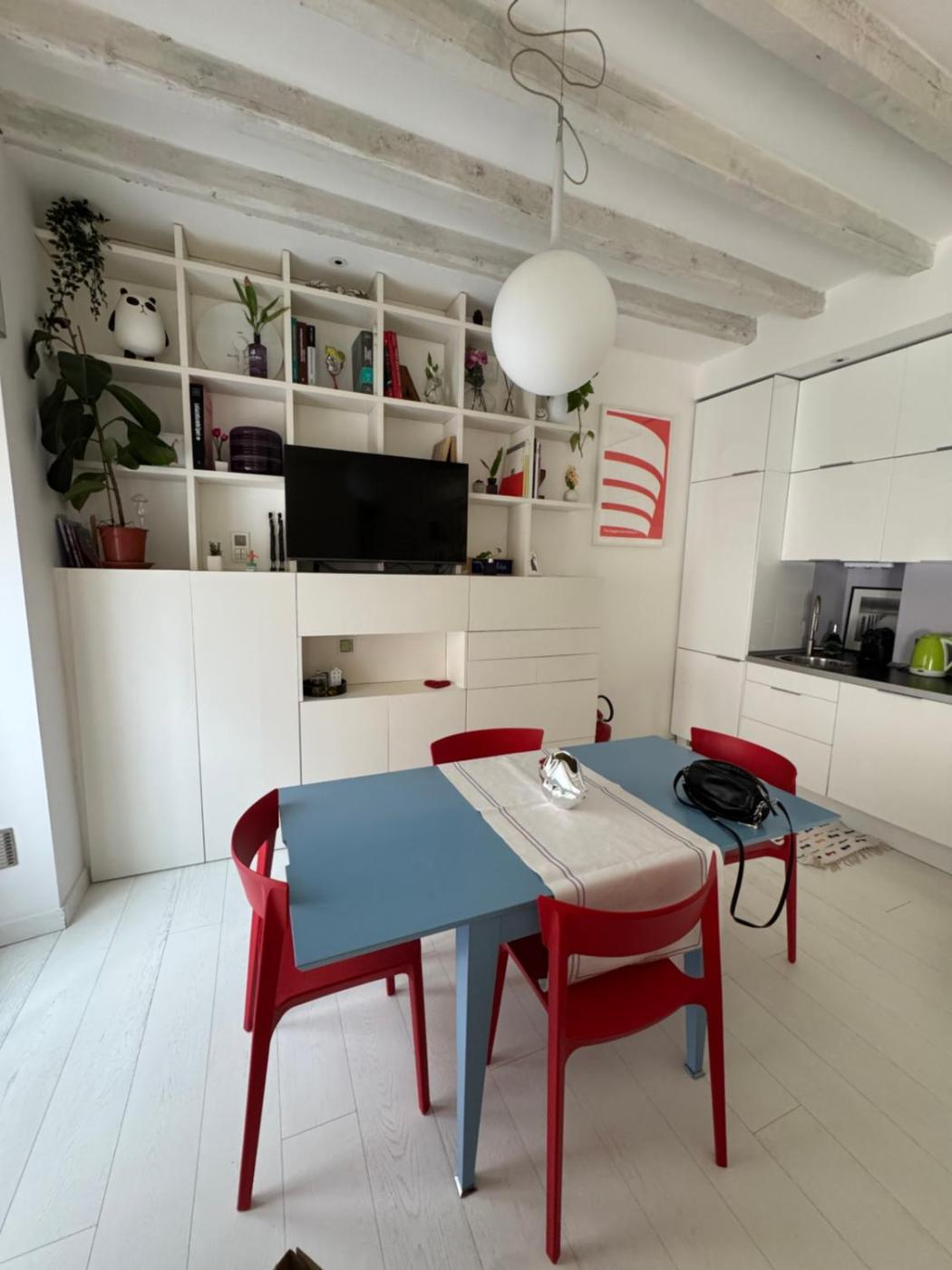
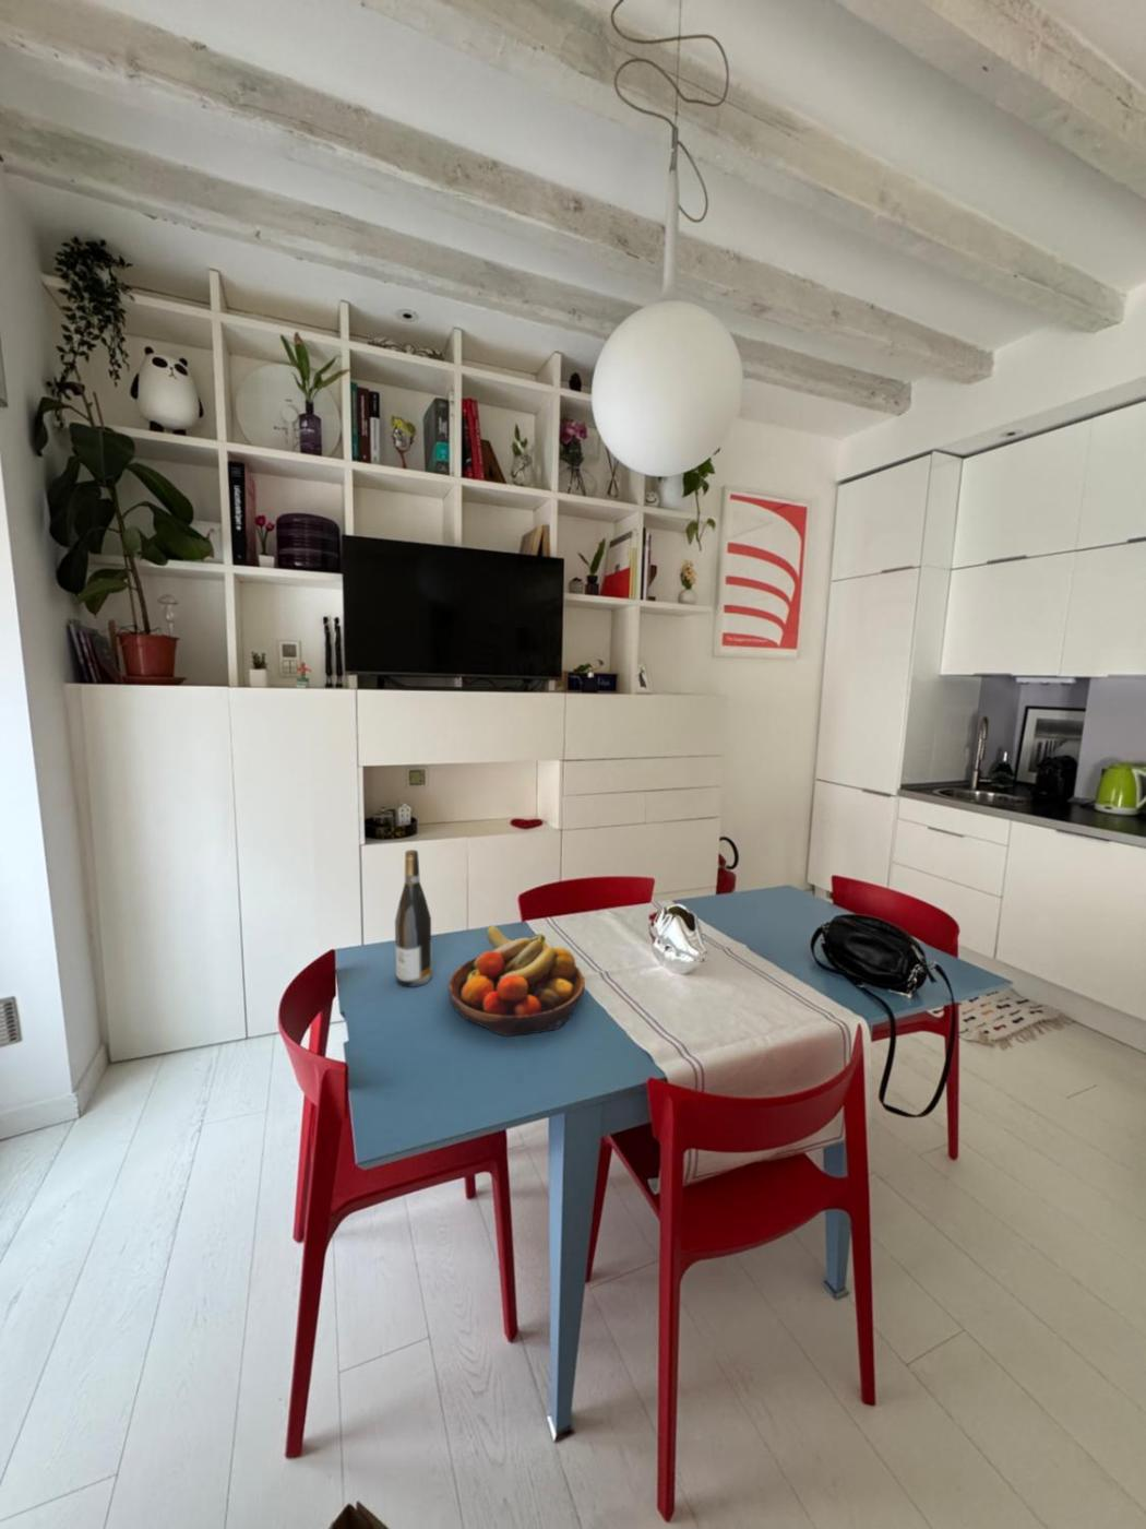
+ wine bottle (413, 915)
+ fruit bowl (515, 974)
